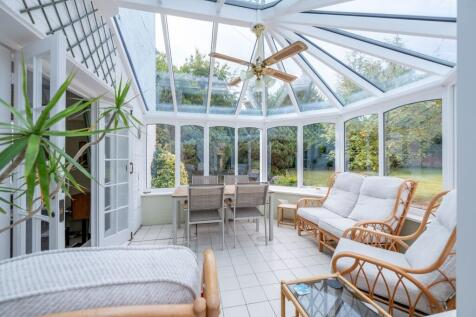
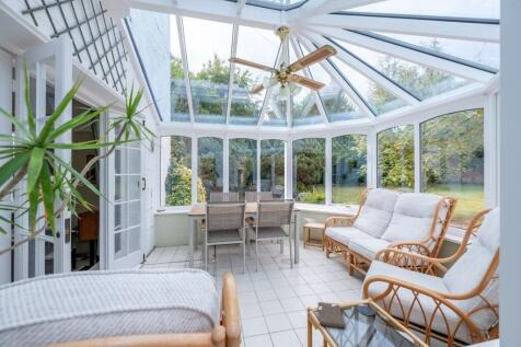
+ book (329, 313)
